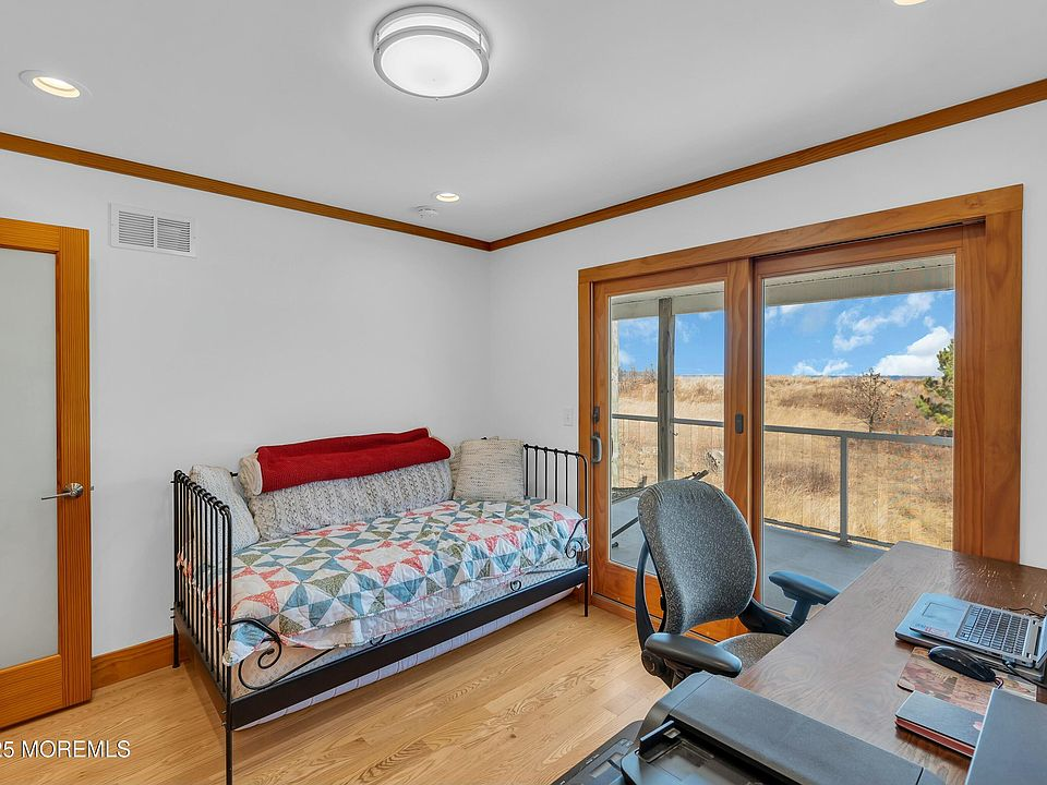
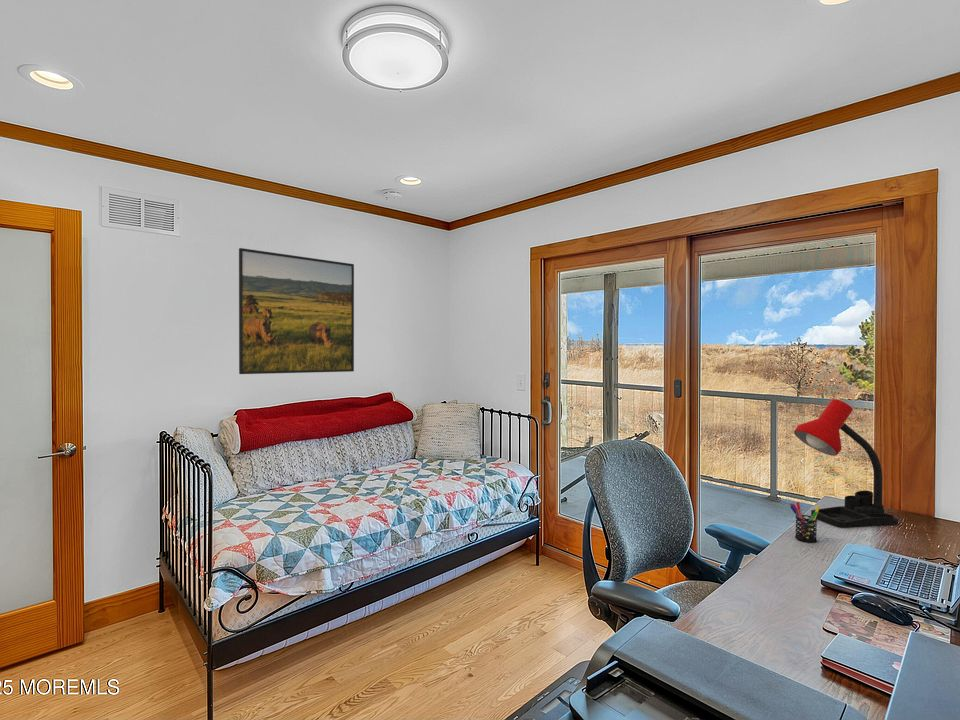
+ pen holder (806, 521)
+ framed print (300, 314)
+ desk lamp (838, 452)
